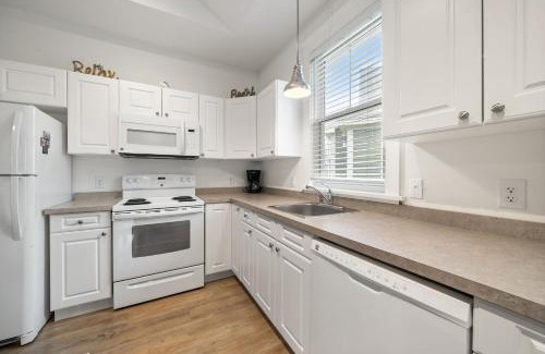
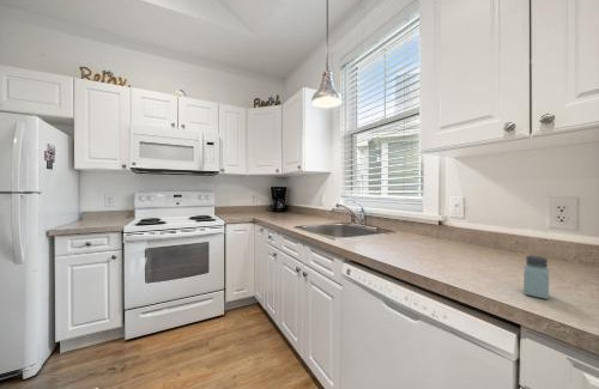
+ saltshaker (536, 275)
